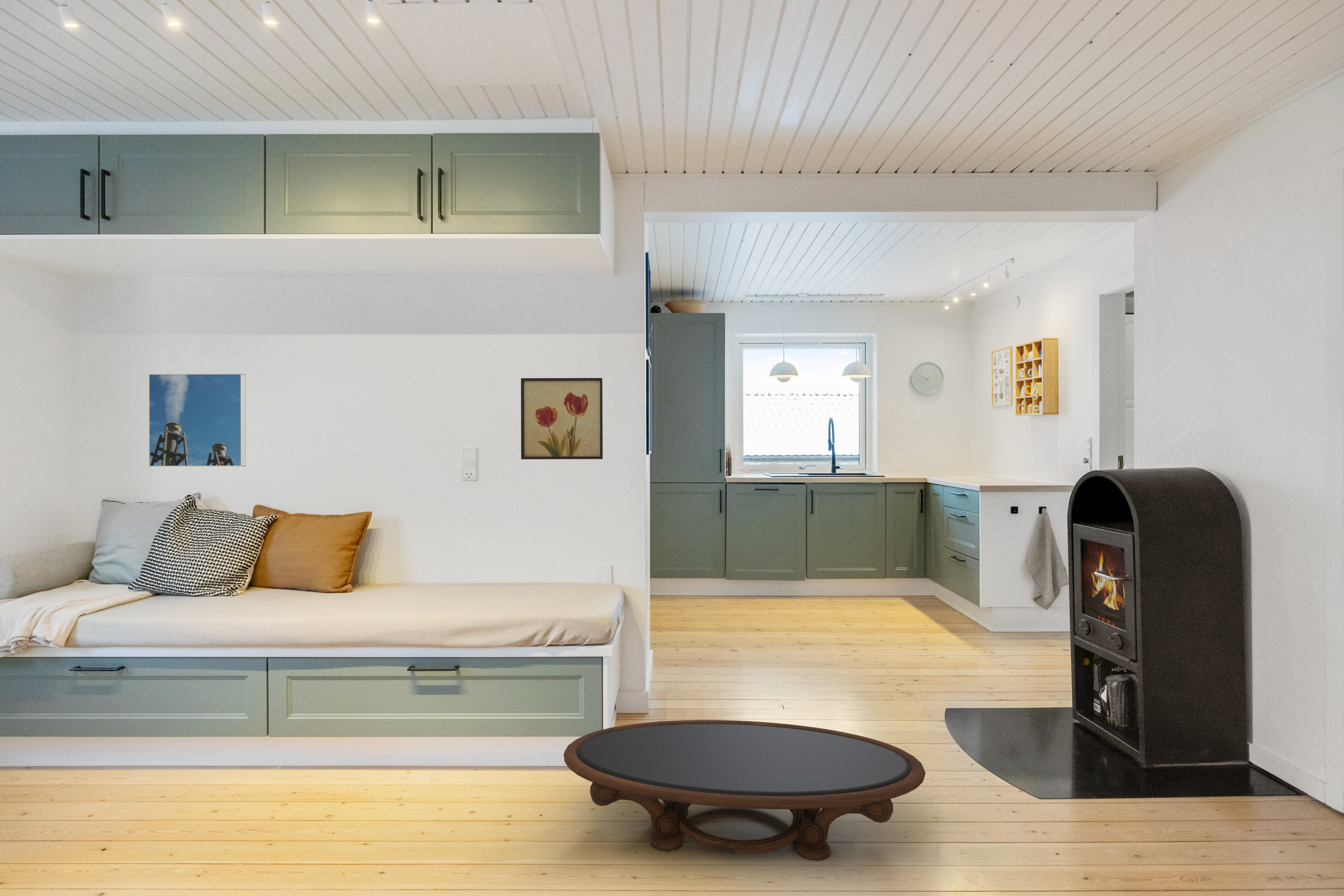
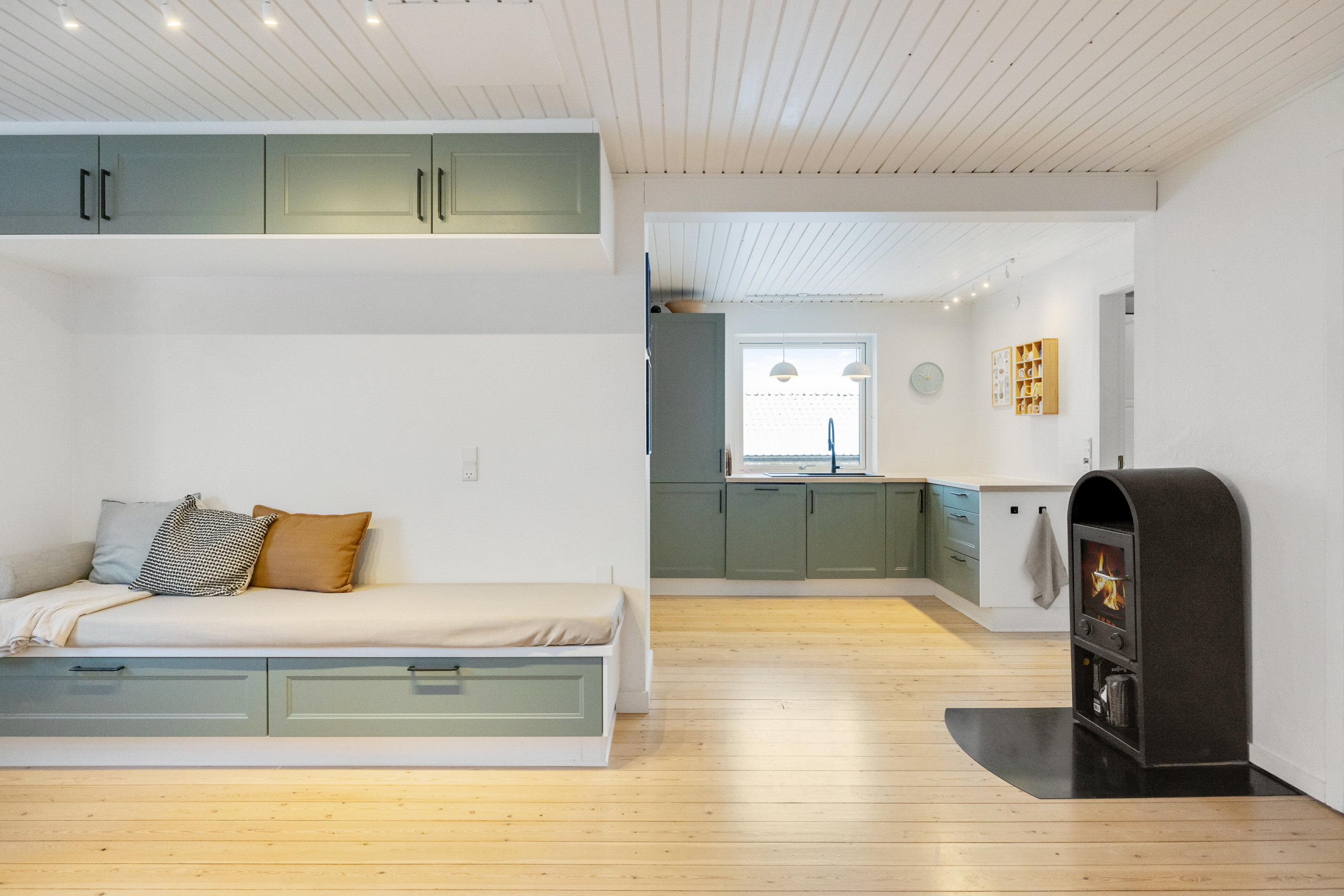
- coffee table (739, 792)
- wall art (562, 418)
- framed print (197, 420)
